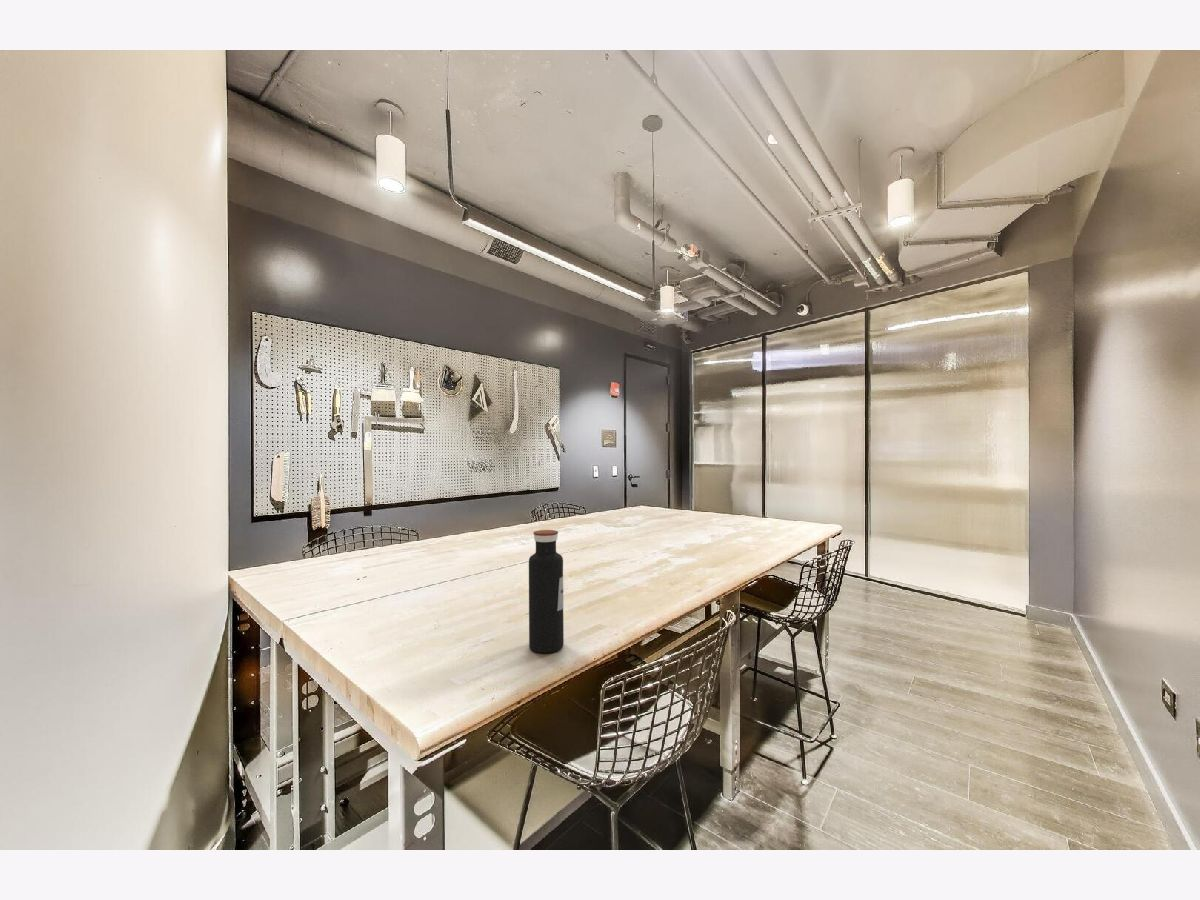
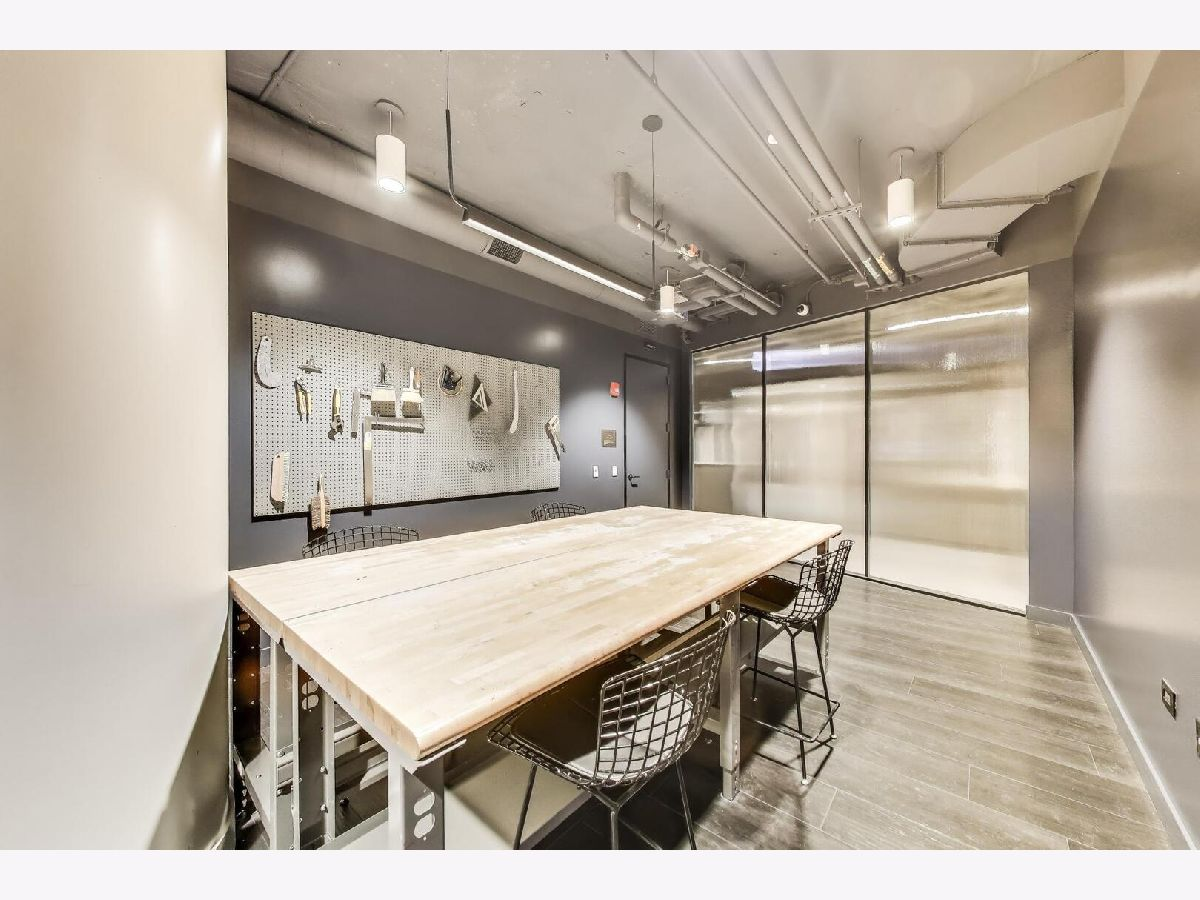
- water bottle (546, 588)
